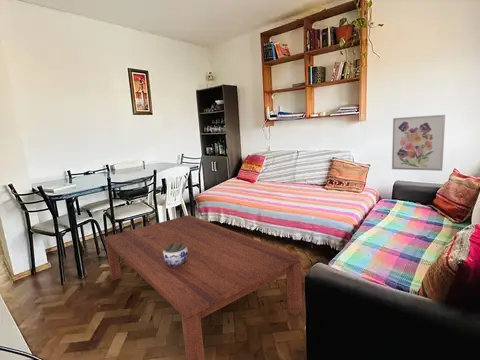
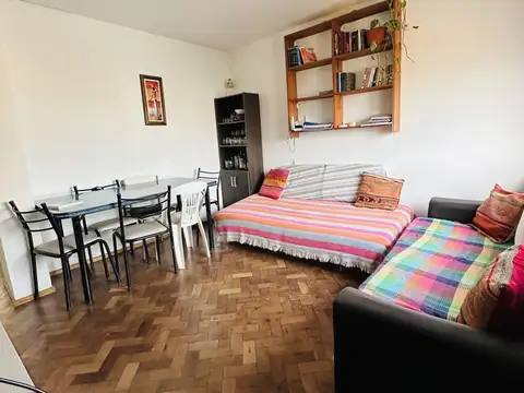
- coffee table (191, 269)
- wall art (417, 143)
- jar (175, 254)
